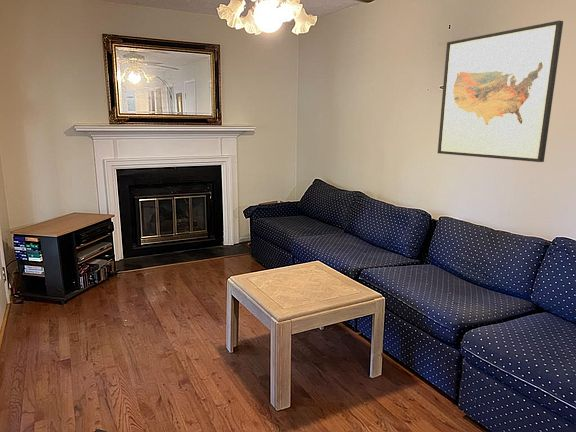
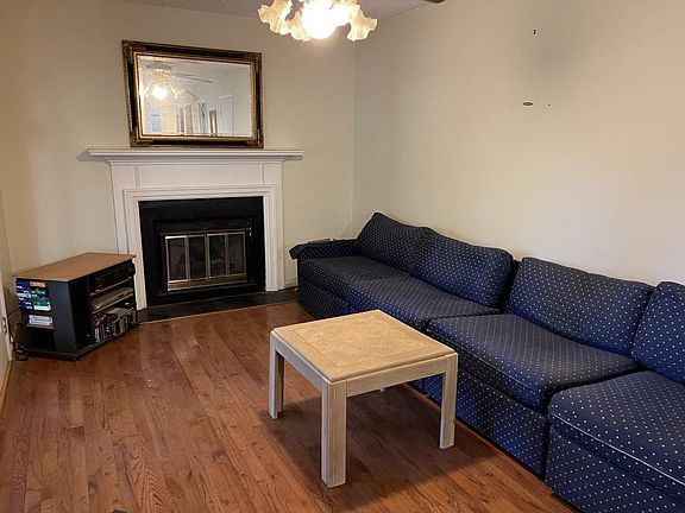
- wall art (491, 96)
